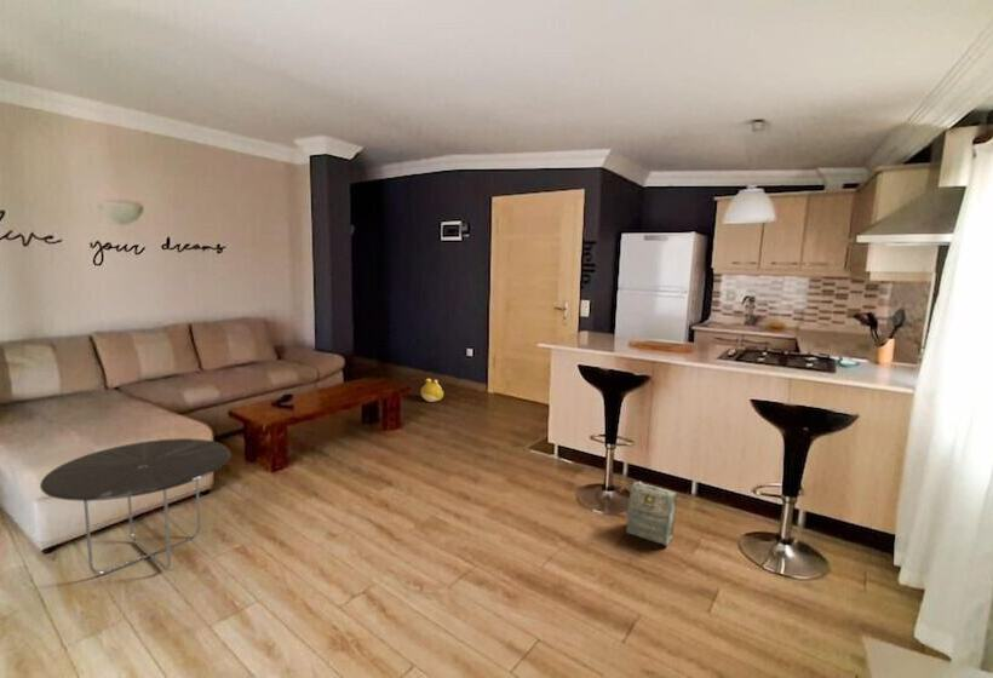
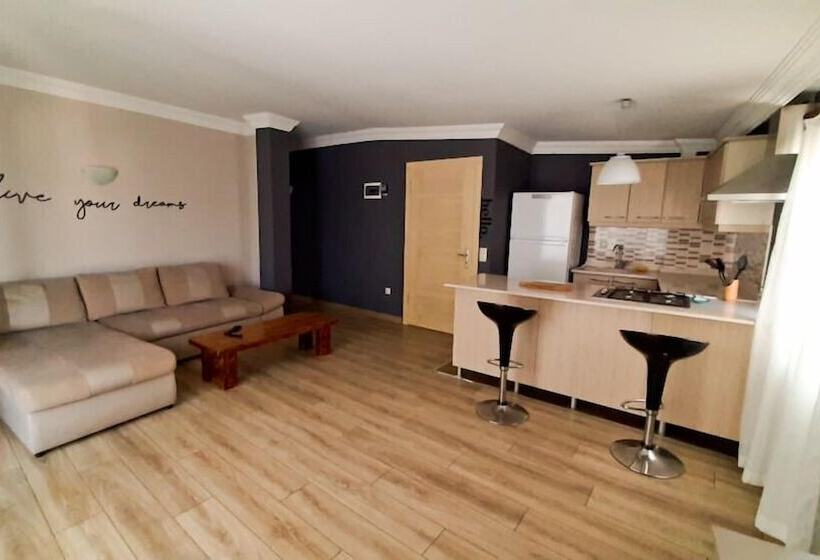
- side table (131, 510)
- bag (652, 511)
- plush toy (431, 390)
